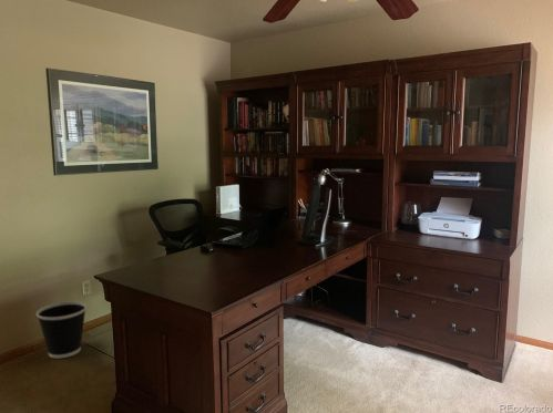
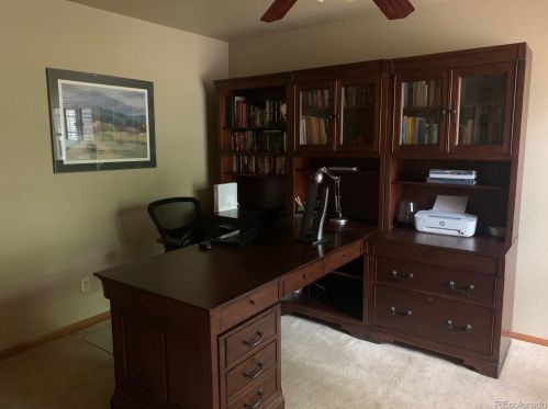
- wastebasket (63, 330)
